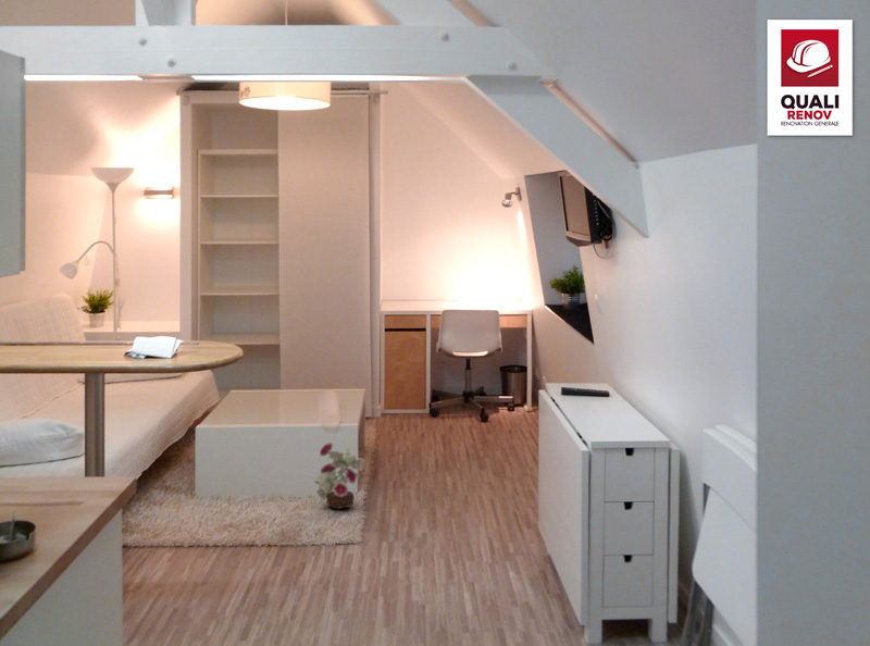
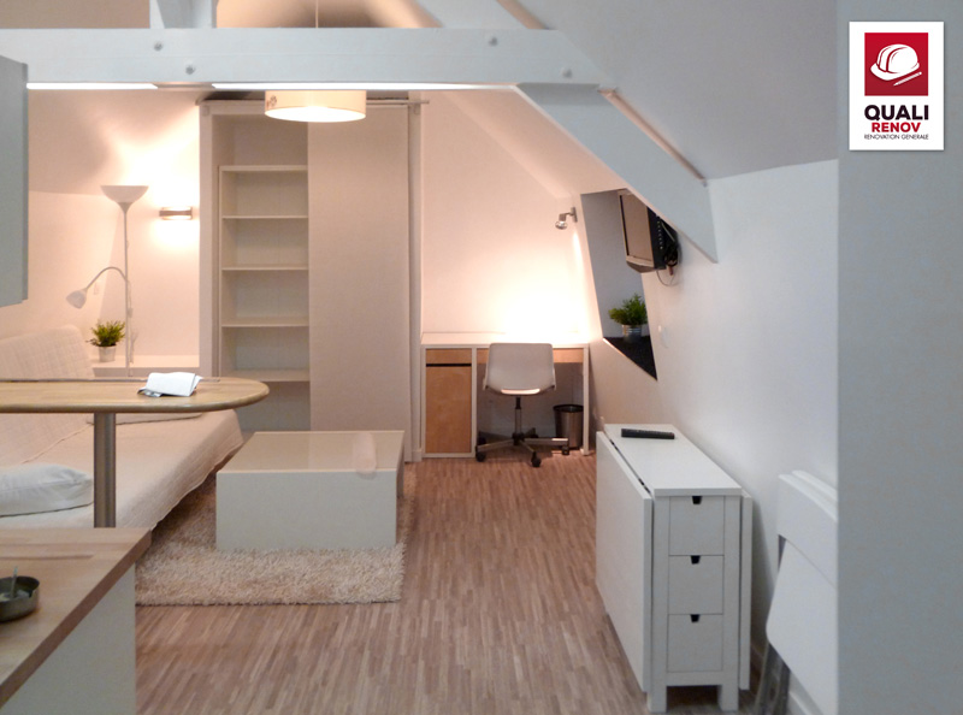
- decorative plant (339, 474)
